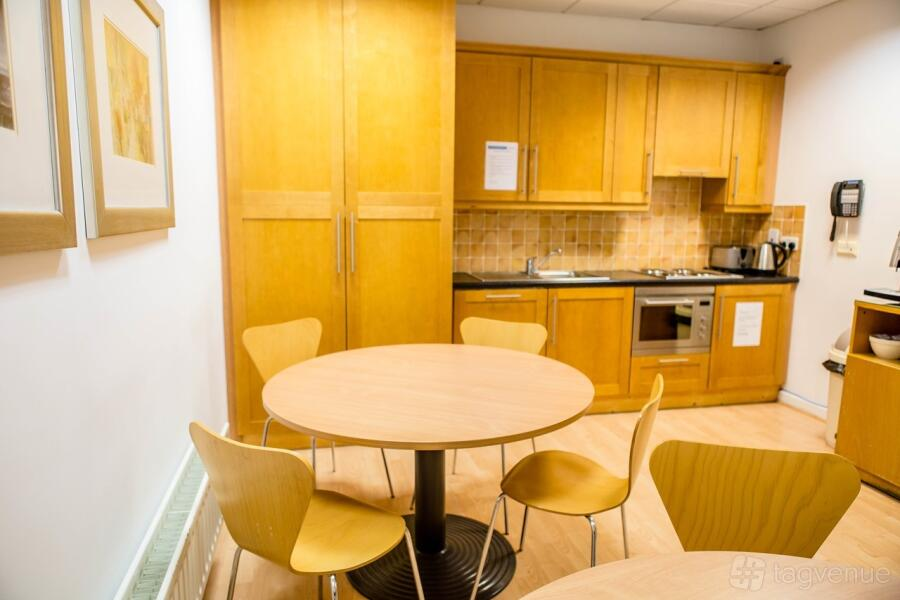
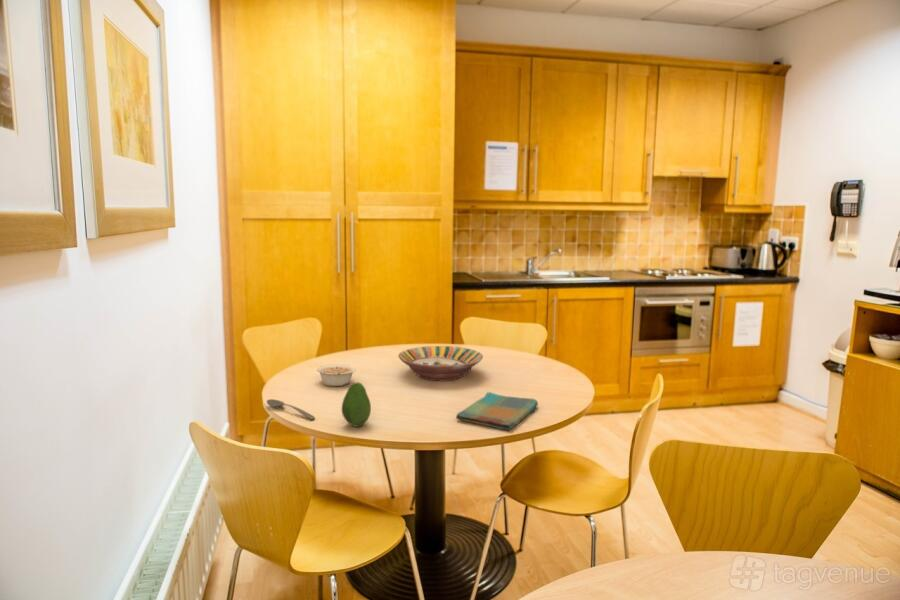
+ dish towel (498, 409)
+ legume (337, 374)
+ fruit (356, 404)
+ soupspoon (290, 406)
+ serving bowl (440, 365)
